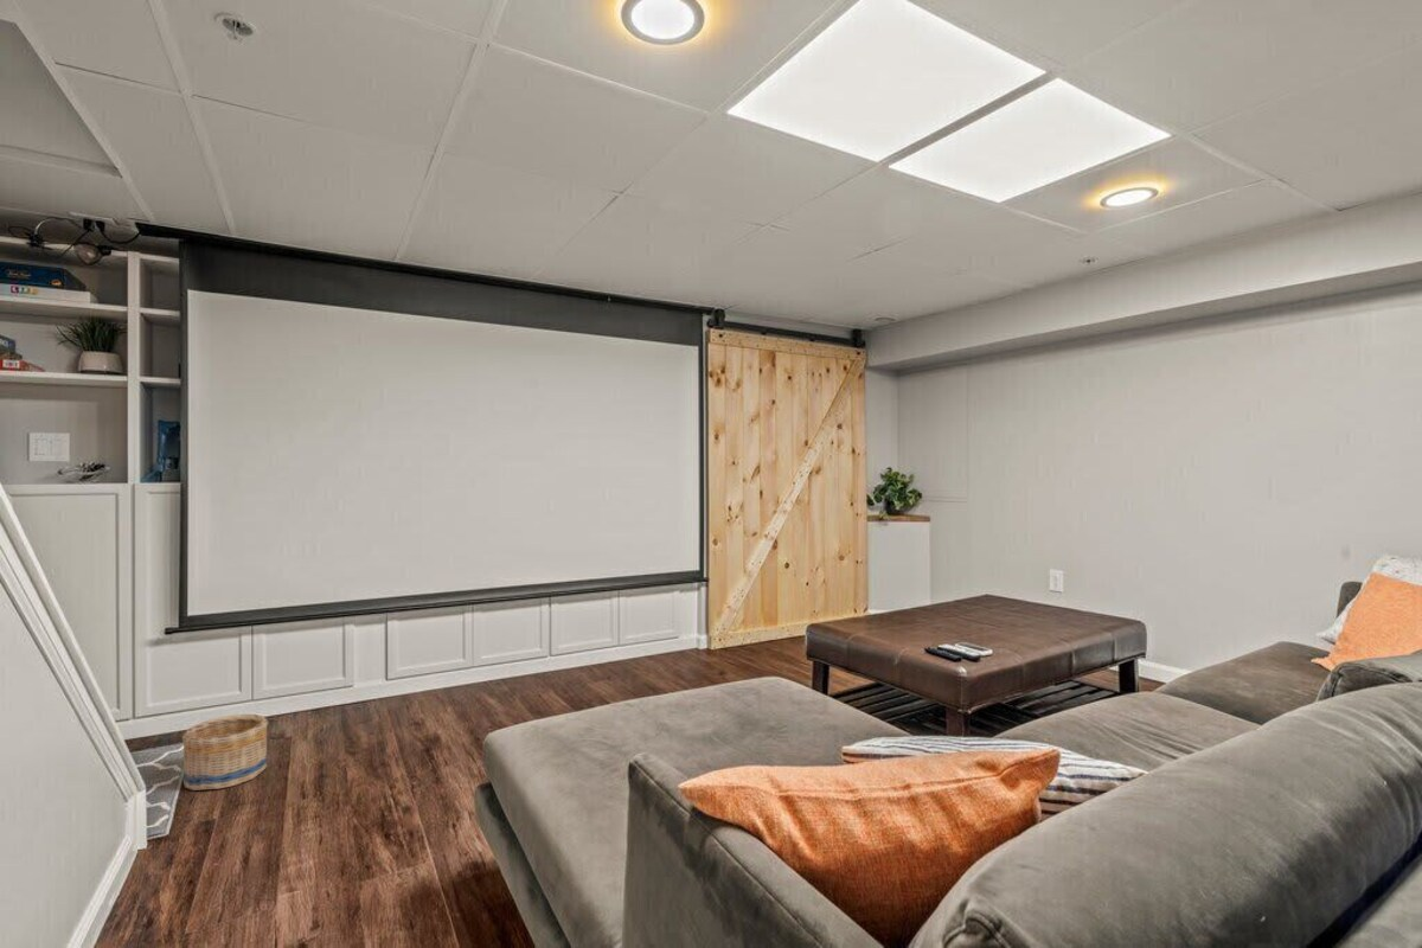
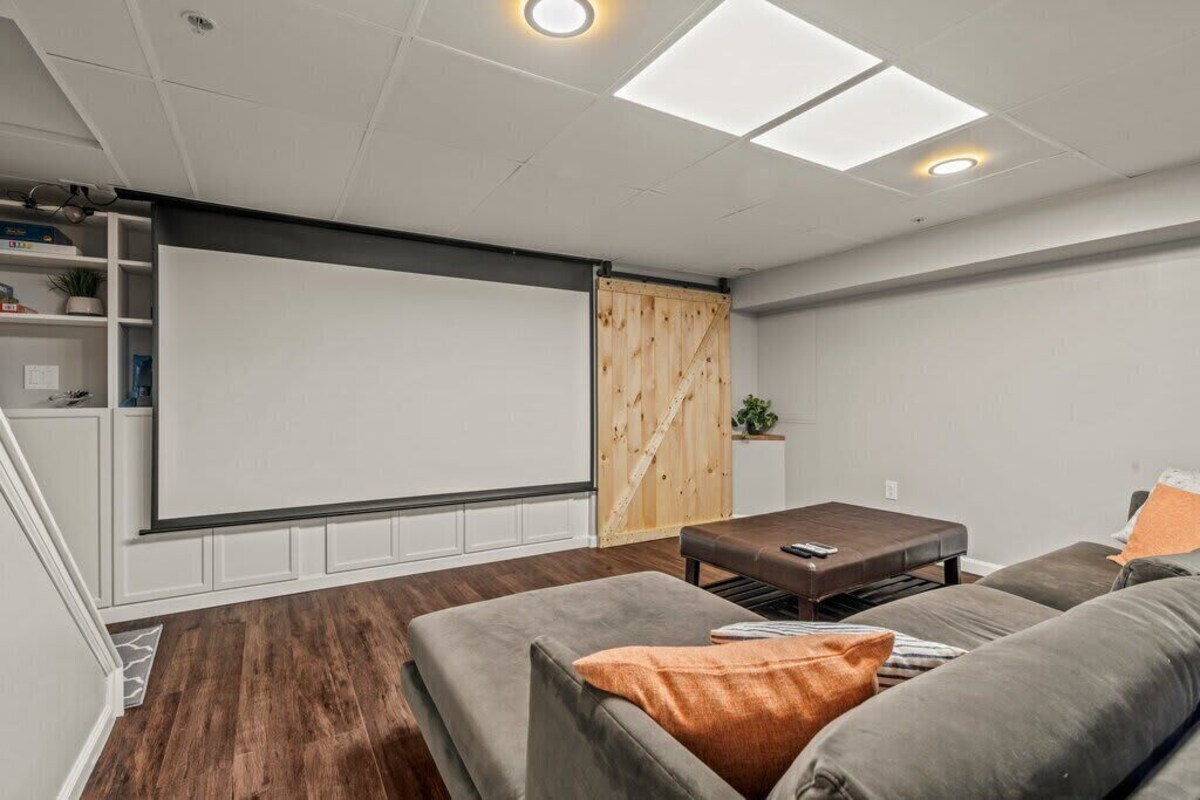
- basket (225, 750)
